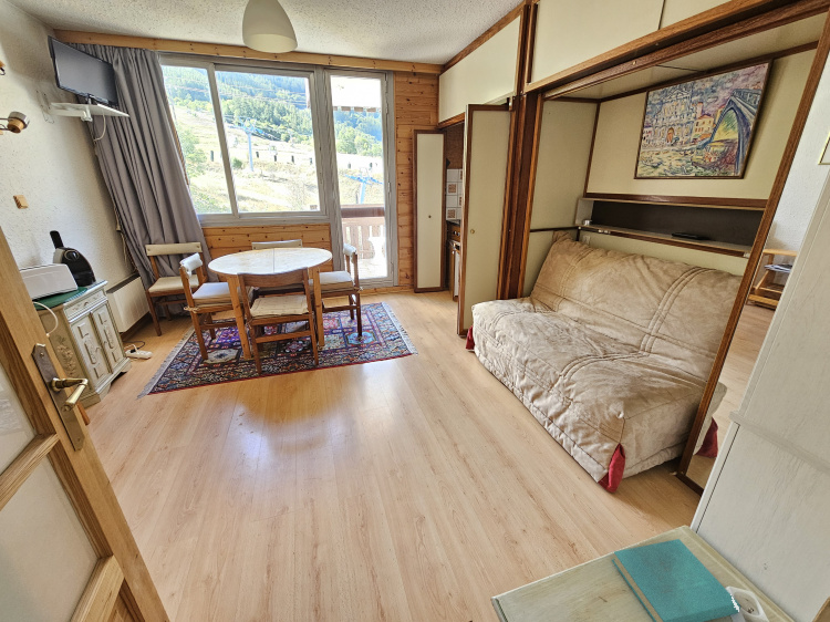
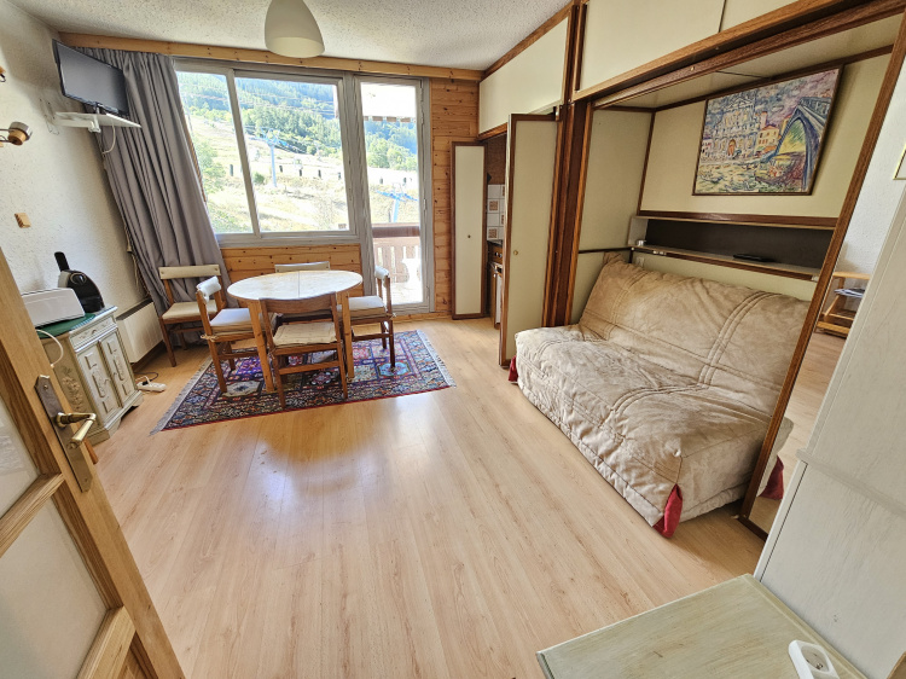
- book (672, 581)
